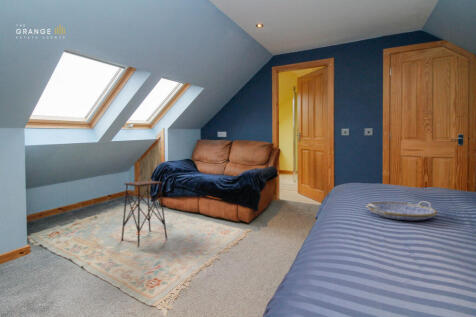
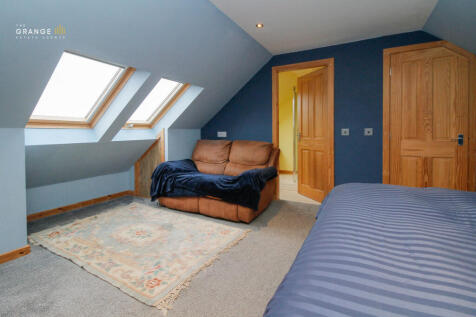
- serving tray (399, 208)
- side table (142, 211)
